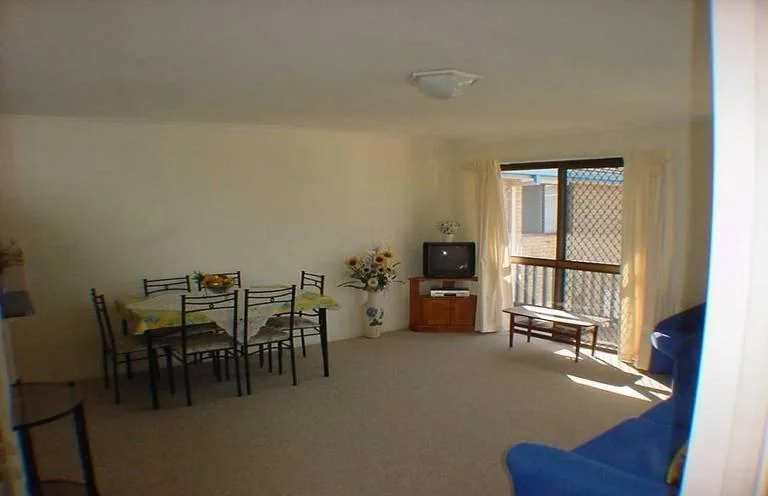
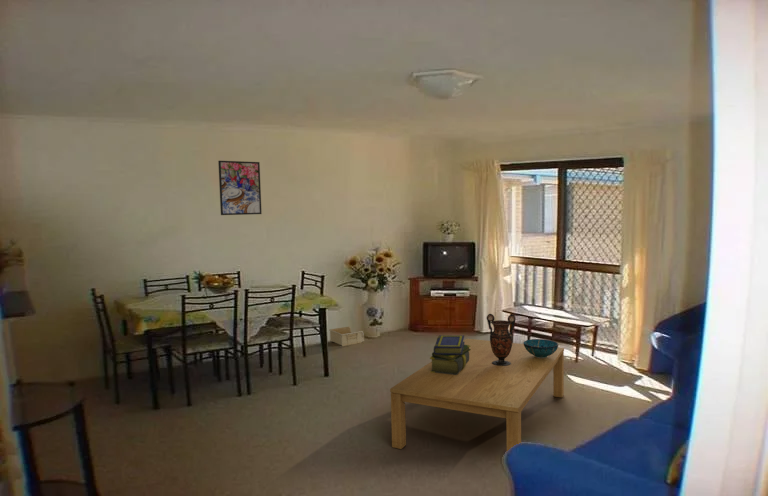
+ storage bin (346, 335)
+ stack of books (450, 353)
+ vase (501, 338)
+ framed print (240, 188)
+ coffee table (487, 392)
+ decorative bowl (540, 349)
